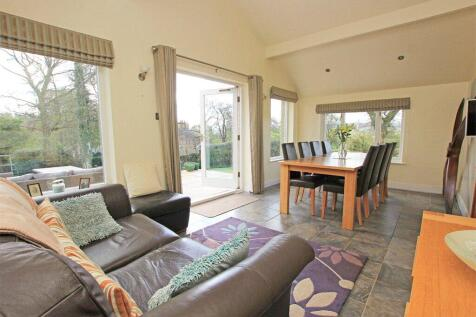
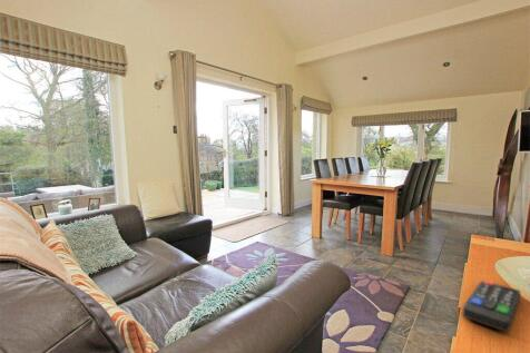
+ remote control (492, 302)
